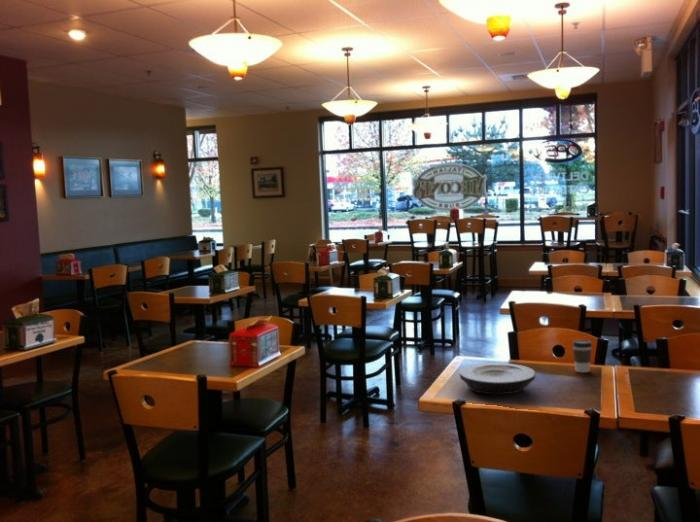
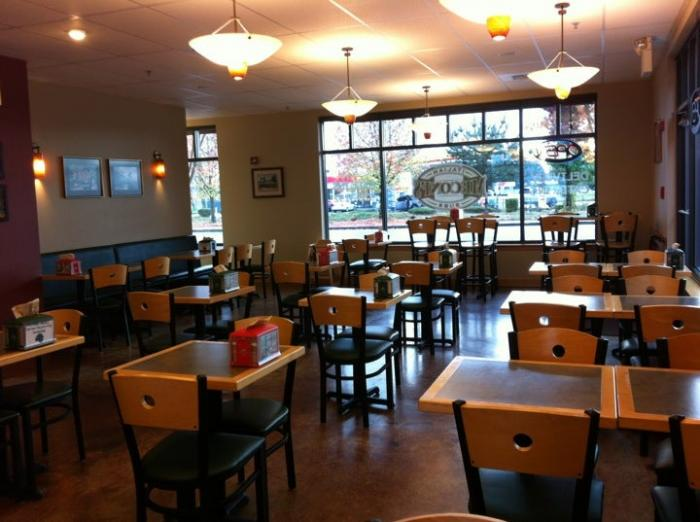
- coffee cup (582, 356)
- plate (497, 380)
